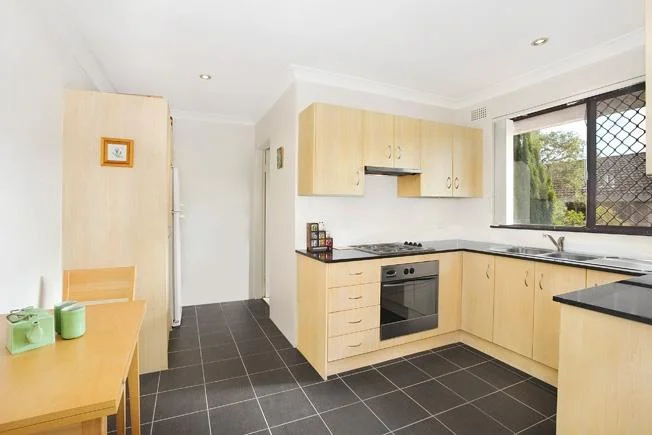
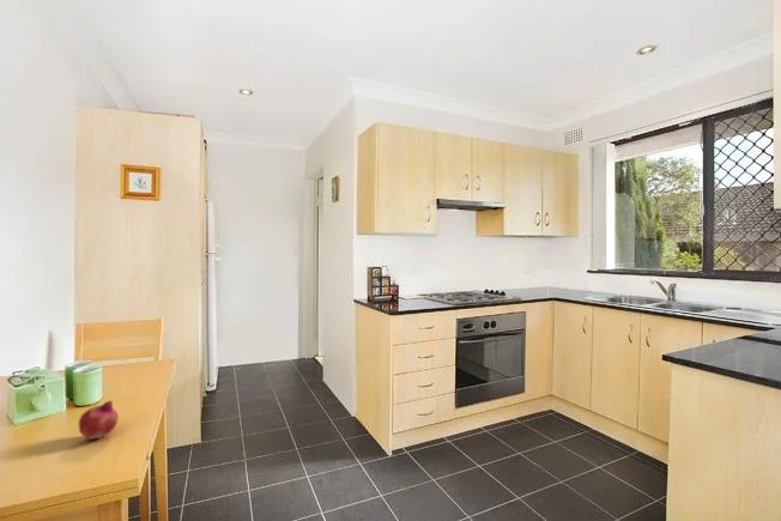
+ fruit (98, 419)
